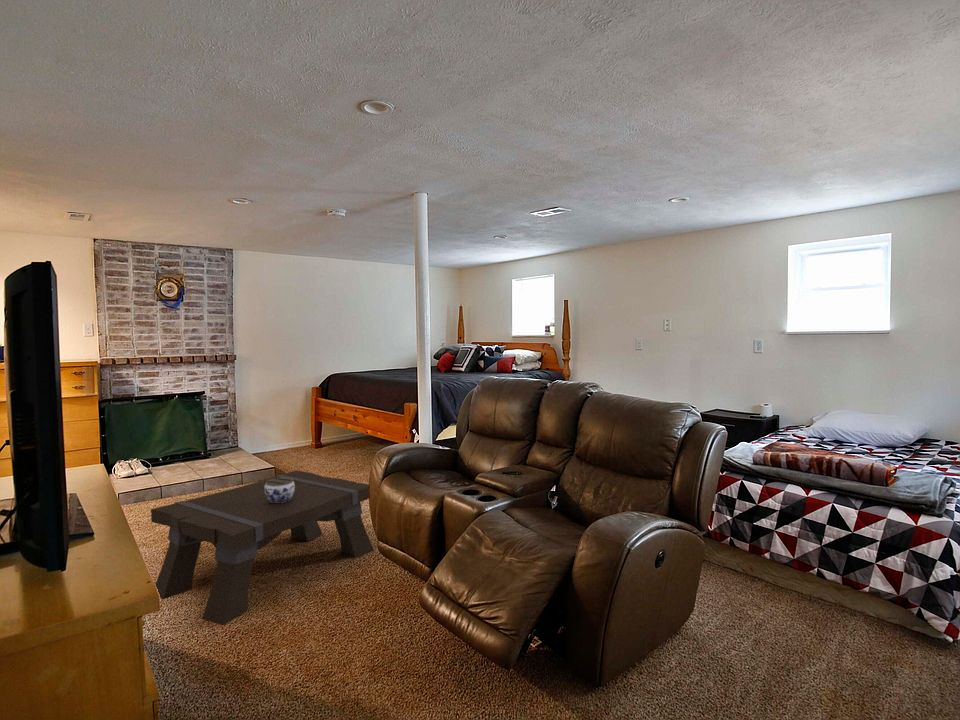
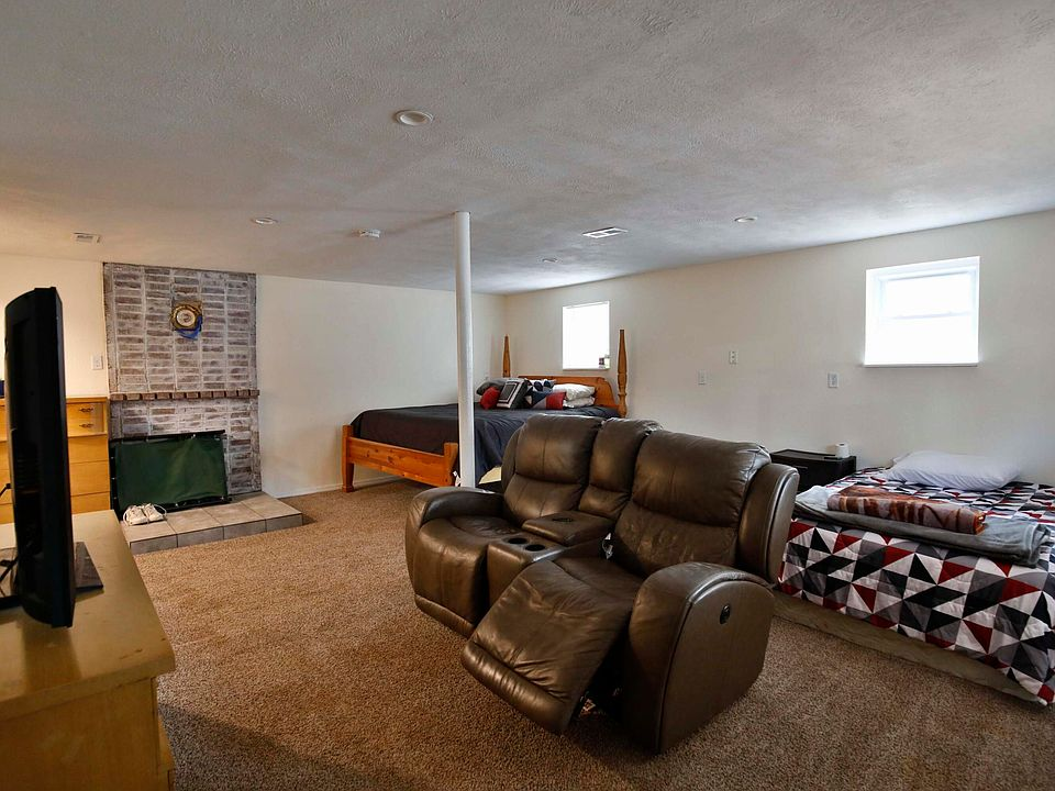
- jar (279, 489)
- coffee table (271, 532)
